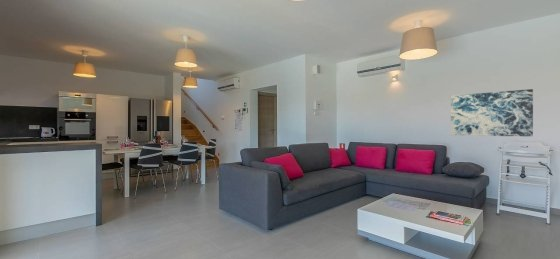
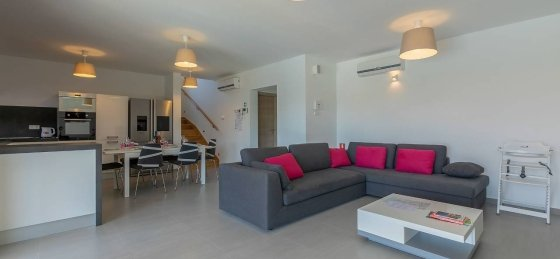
- wall art (488, 114)
